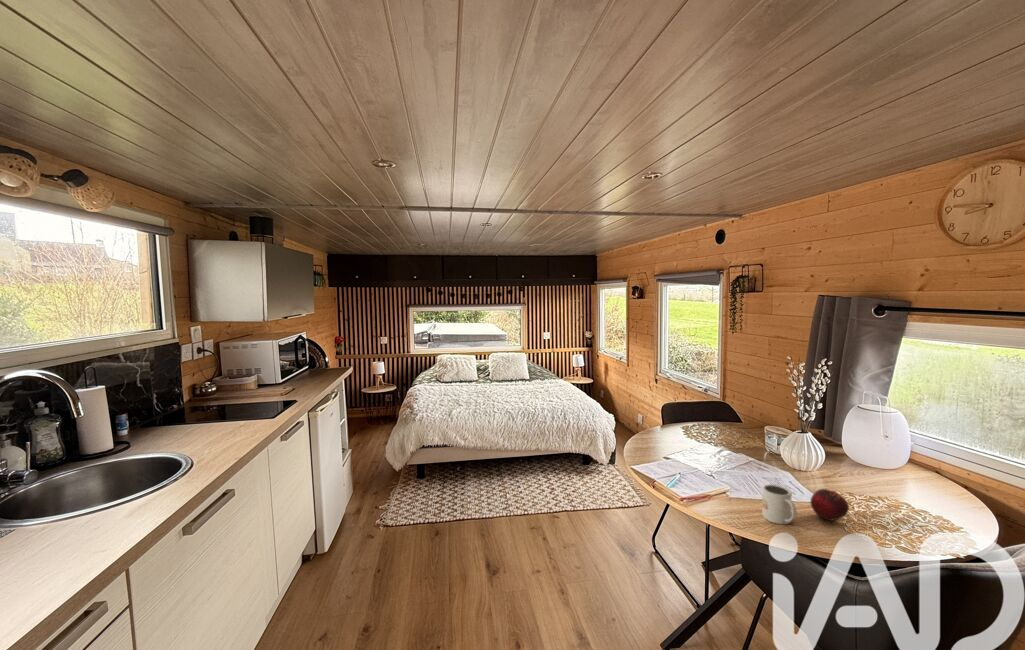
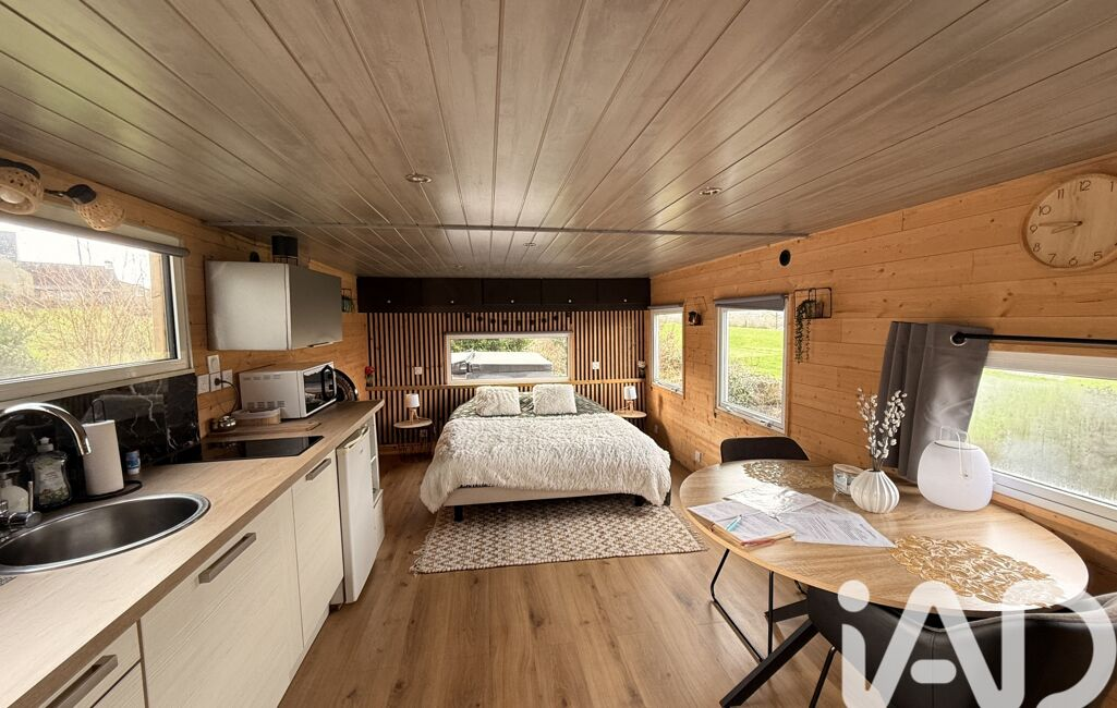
- fruit (828, 504)
- mug (780, 506)
